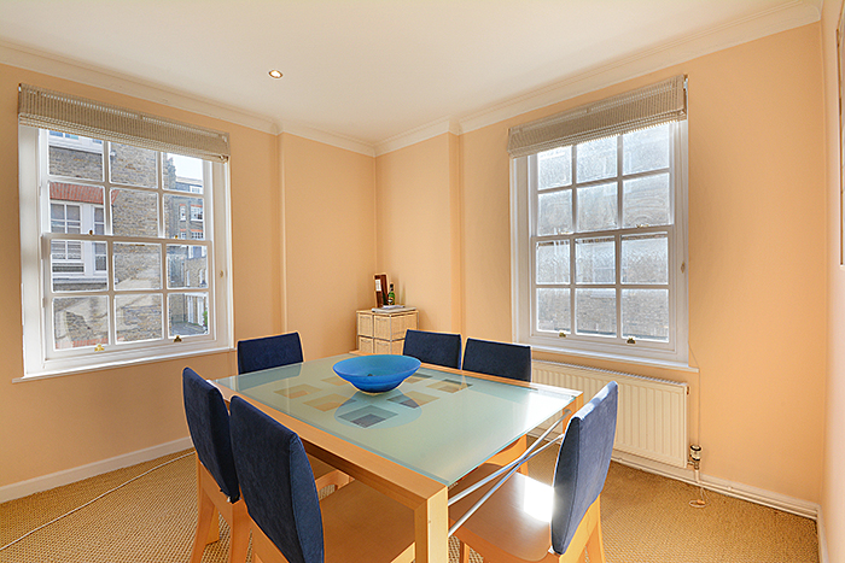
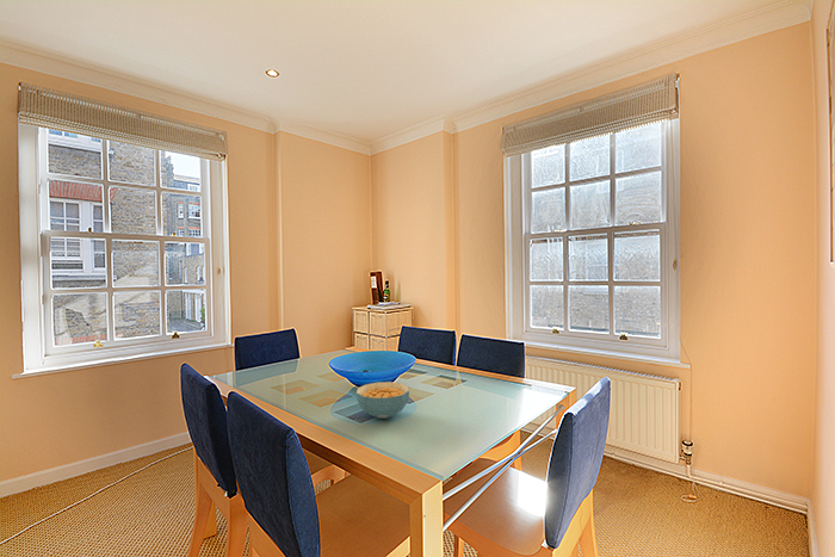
+ cereal bowl (383, 402)
